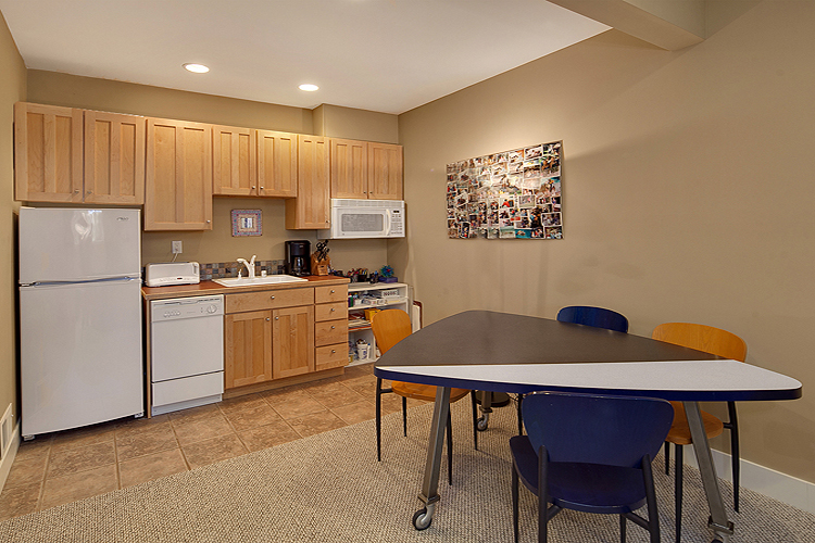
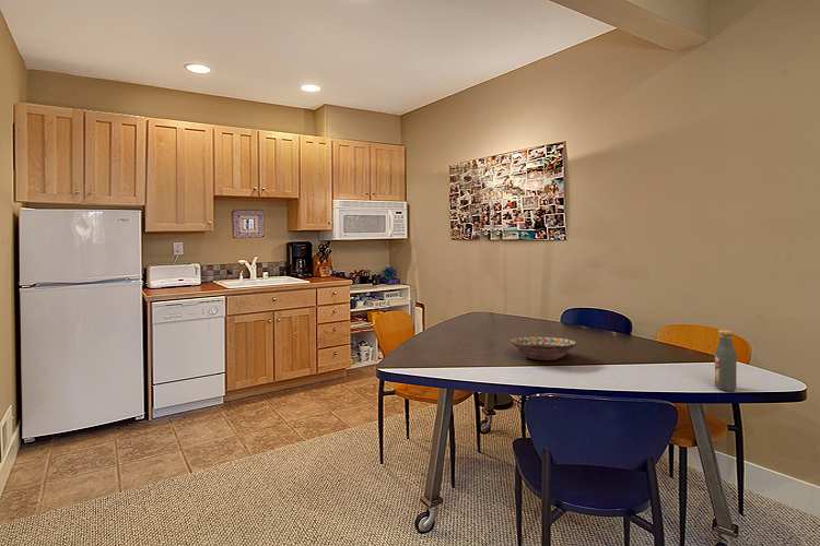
+ decorative bowl (542, 348)
+ vodka (725, 359)
